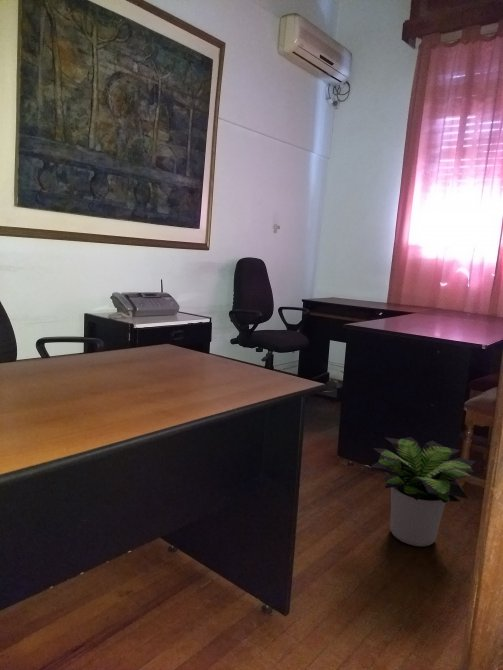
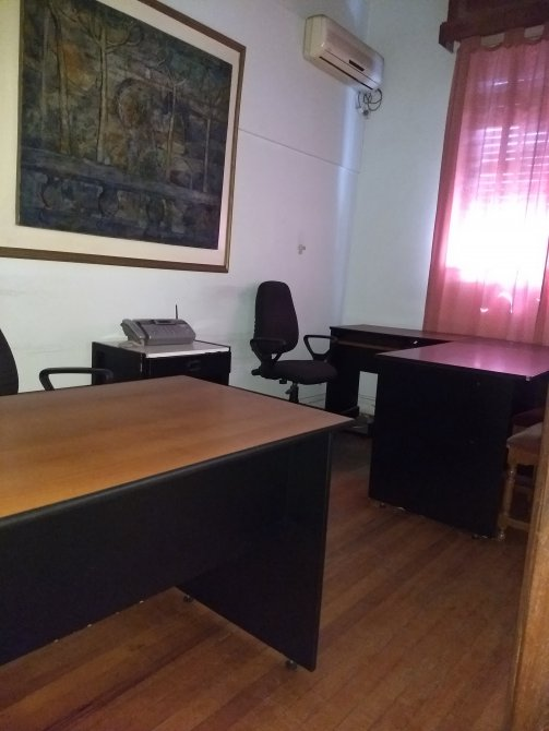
- potted plant (425, 497)
